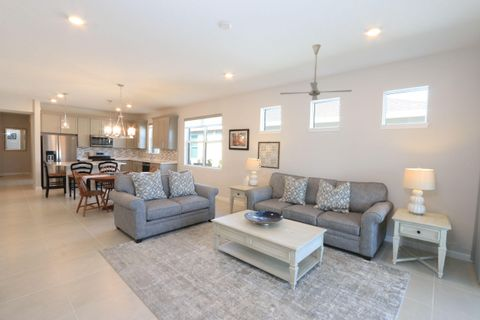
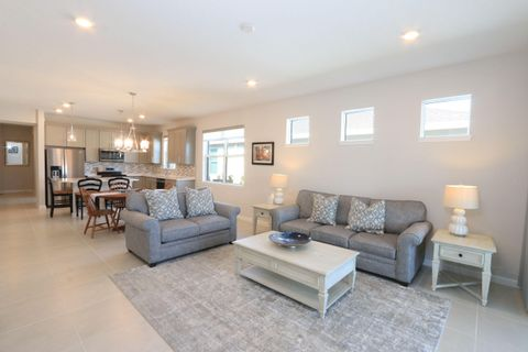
- ceiling fan (315, 70)
- wall art (267, 154)
